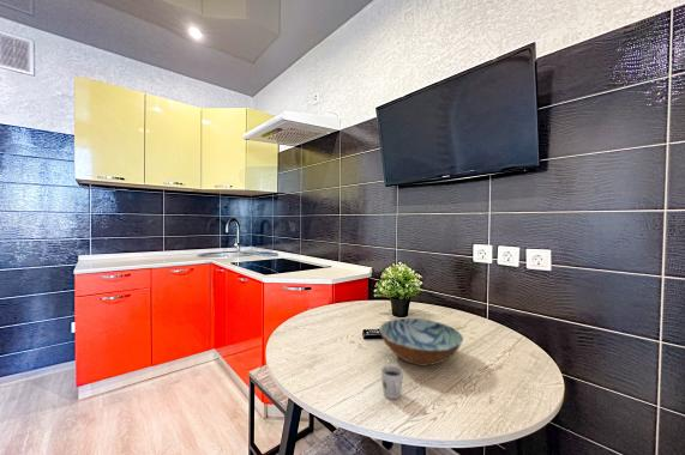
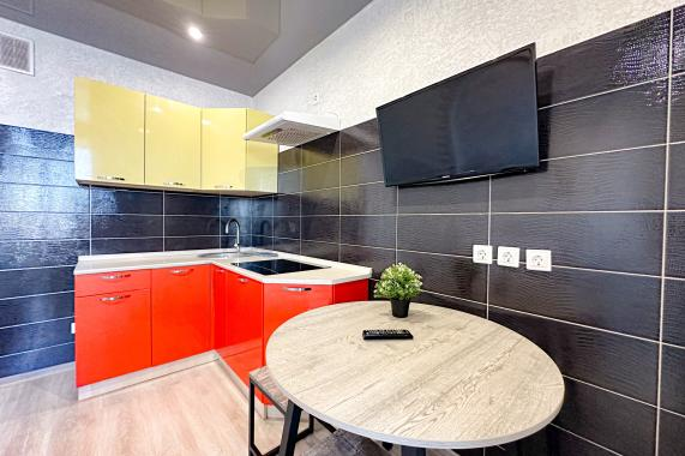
- bowl (419, 344)
- cup (392, 375)
